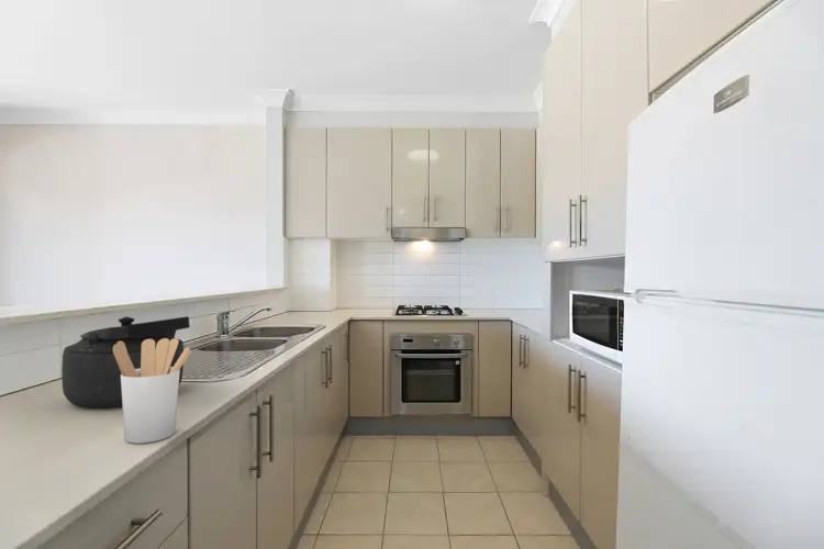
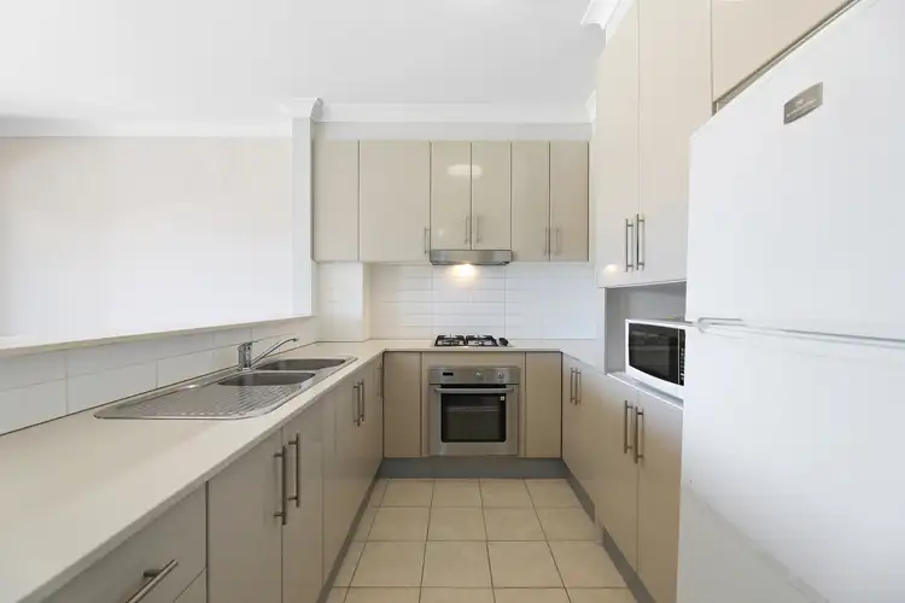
- kettle (130, 356)
- utensil holder (153, 384)
